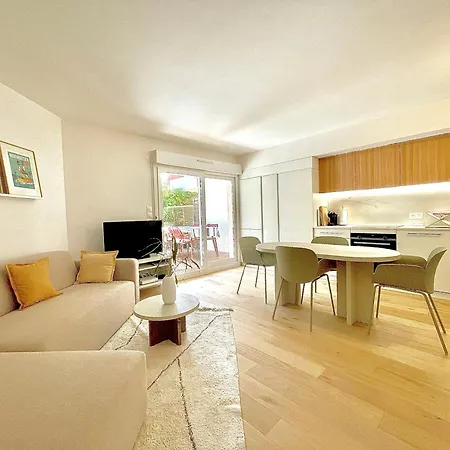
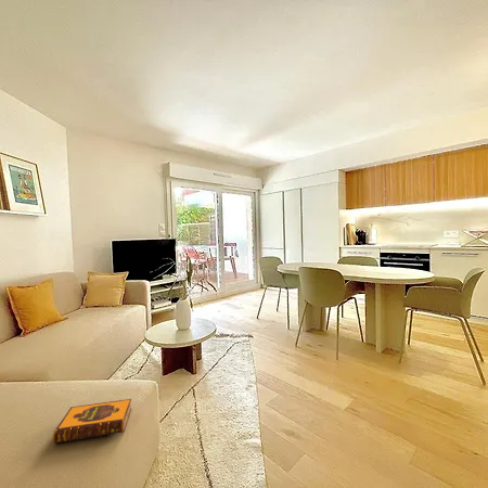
+ hardback book (95, 420)
